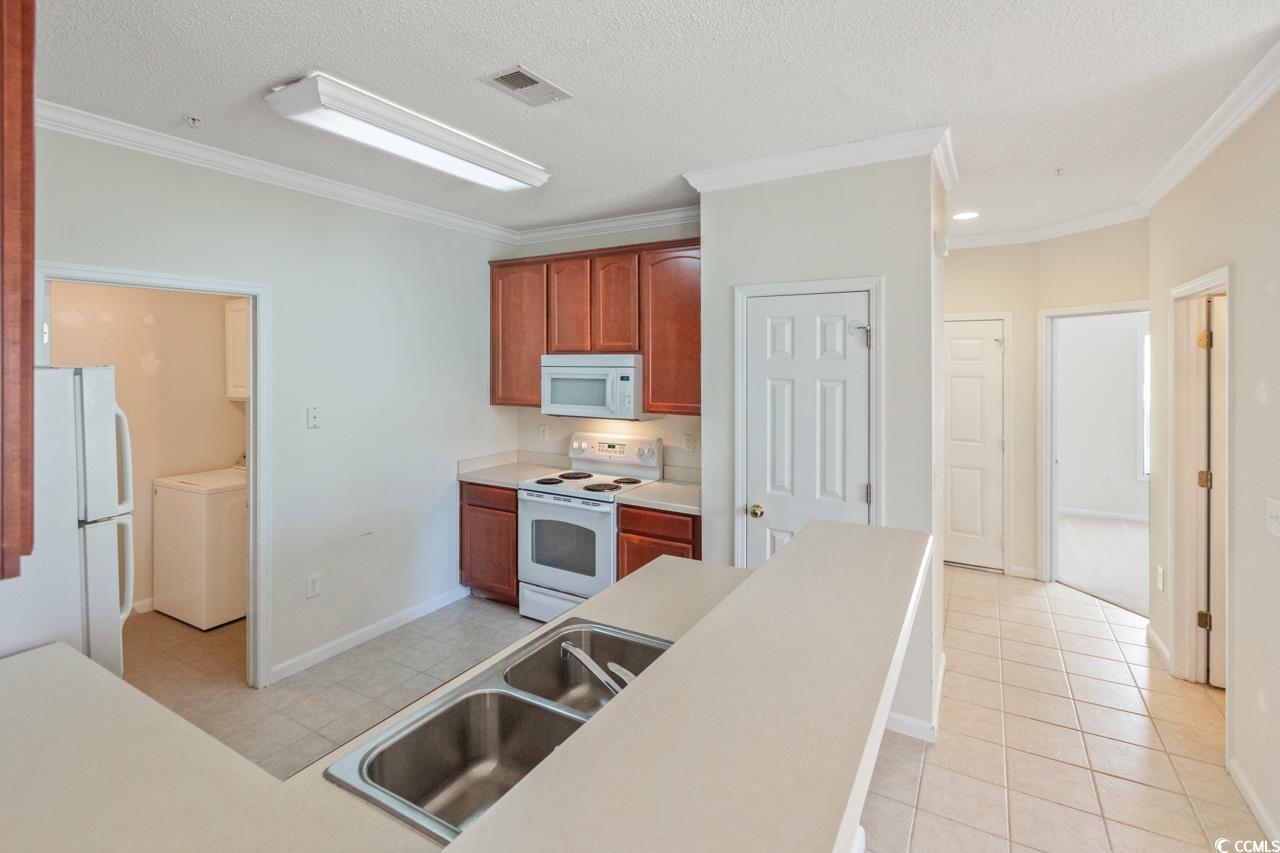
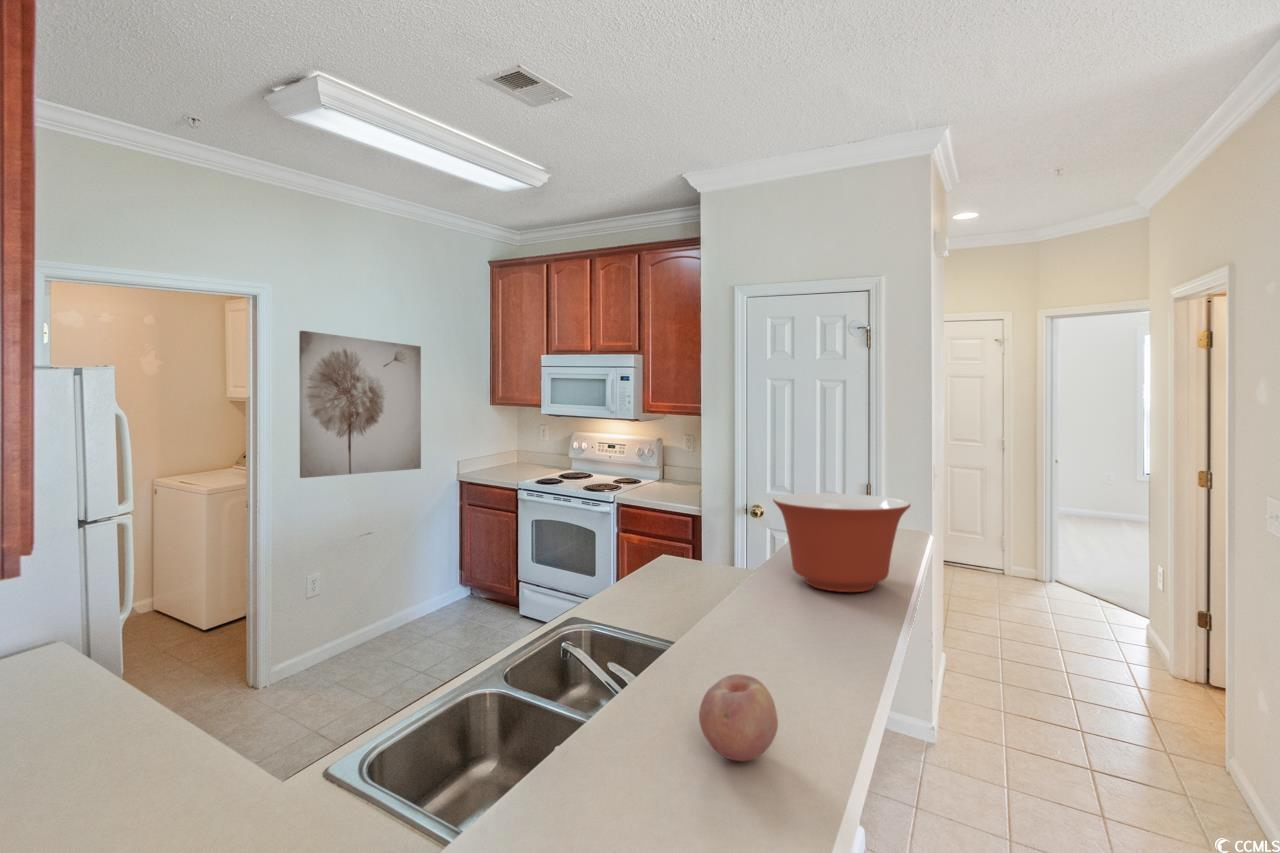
+ fruit (739, 718)
+ mixing bowl (839, 541)
+ wall art (365, 406)
